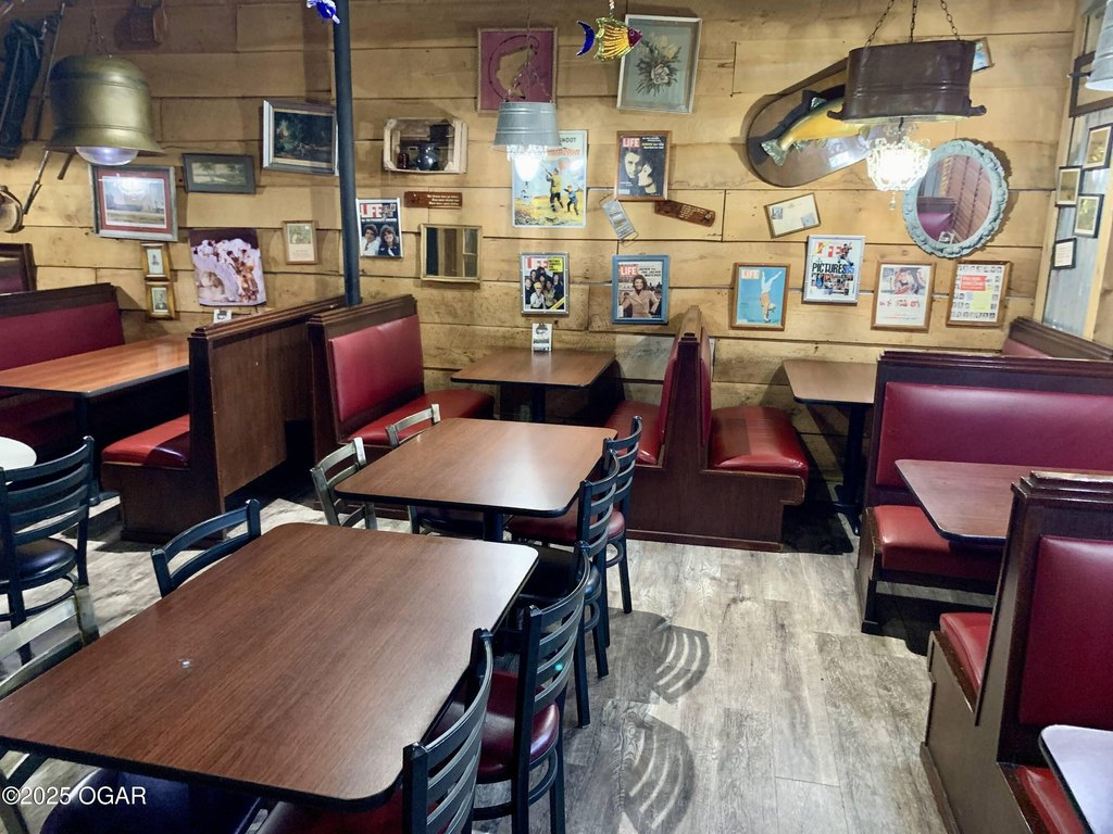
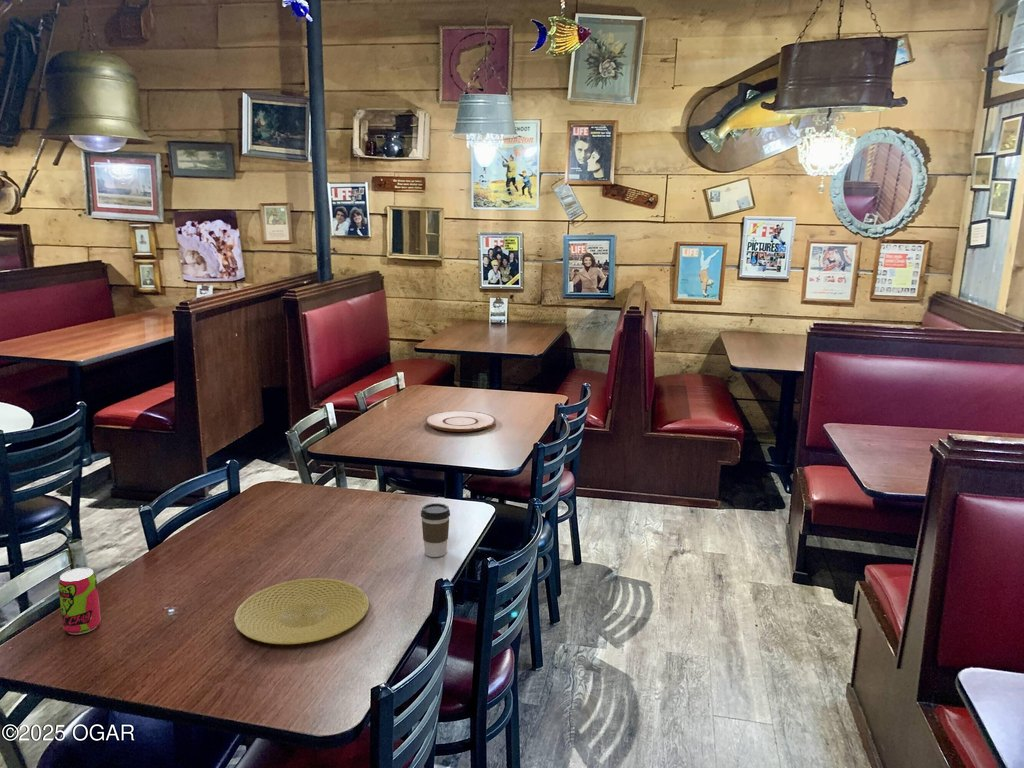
+ coffee cup (435, 530)
+ beverage can (79, 600)
+ plate (460, 421)
+ plate (303, 610)
